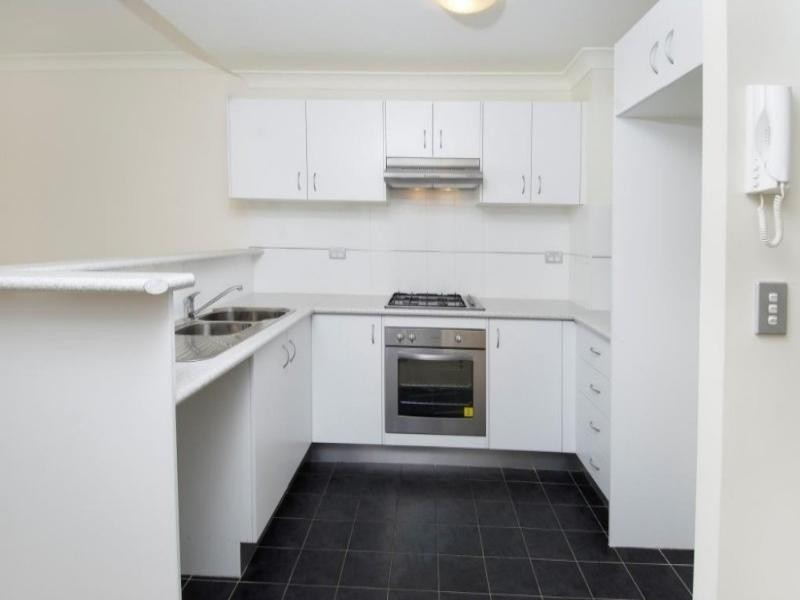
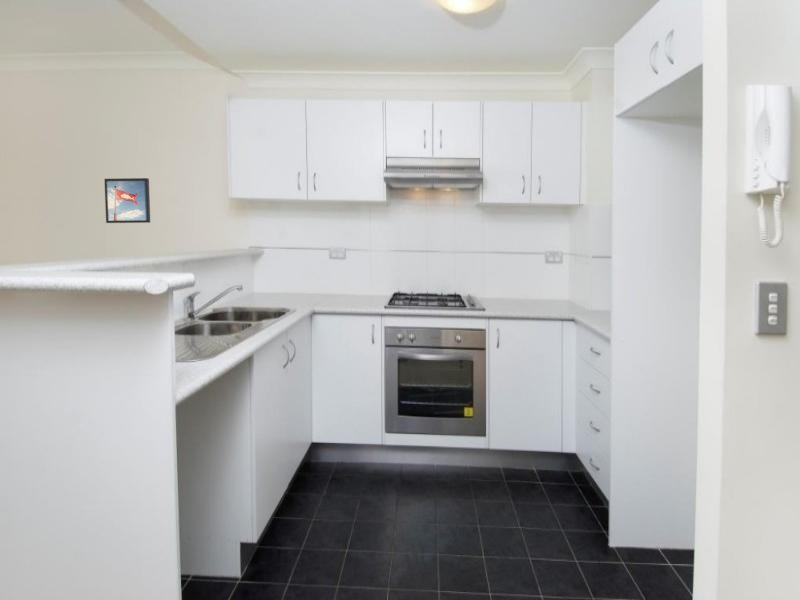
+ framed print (127, 200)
